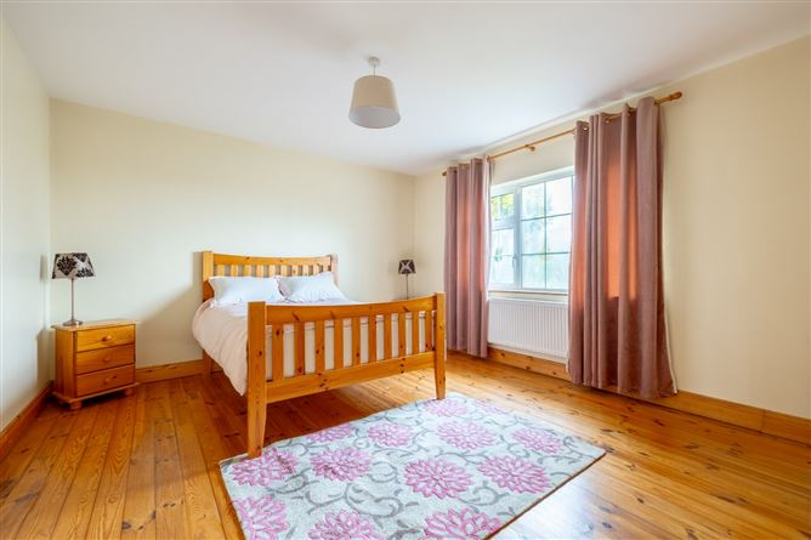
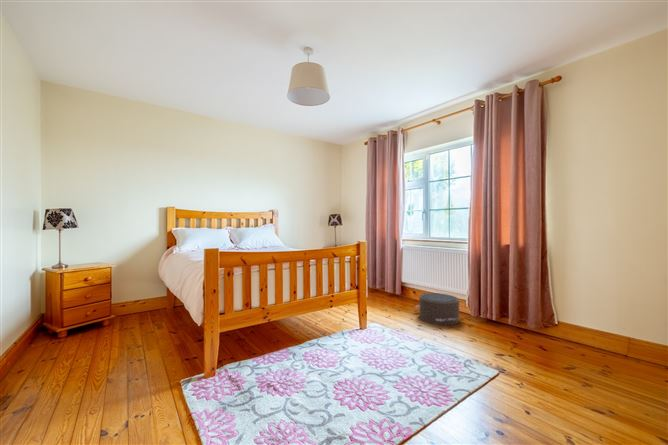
+ pouf (435, 307)
